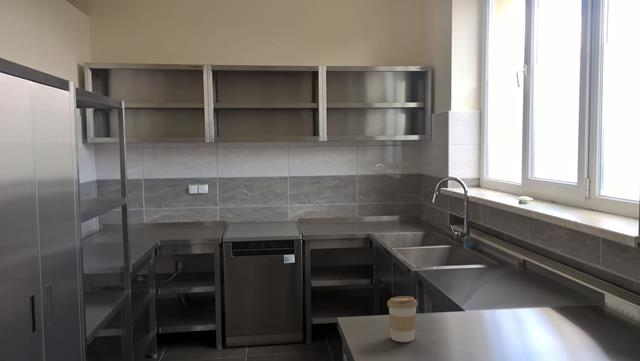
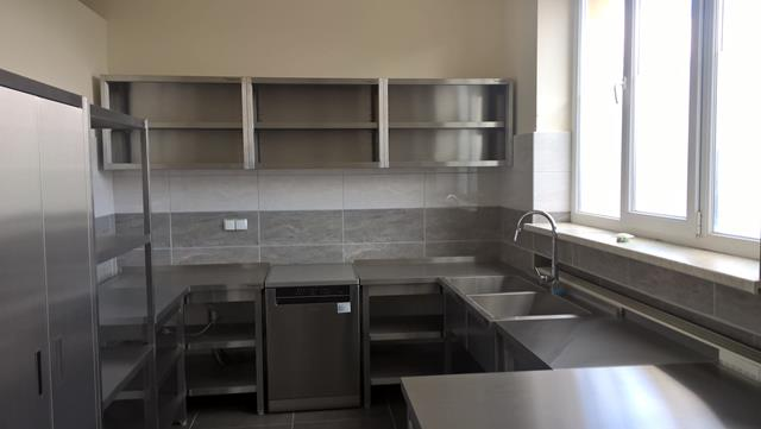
- coffee cup (402, 317)
